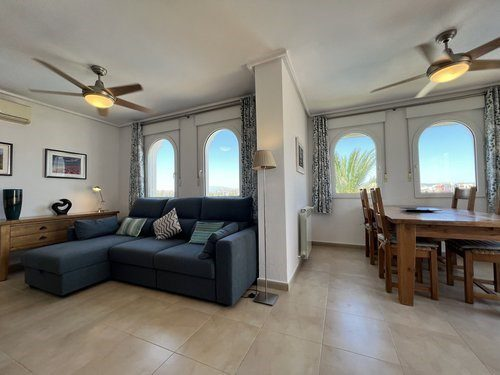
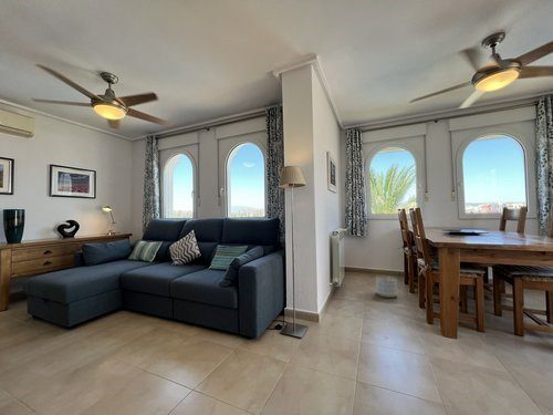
+ planter (386, 286)
